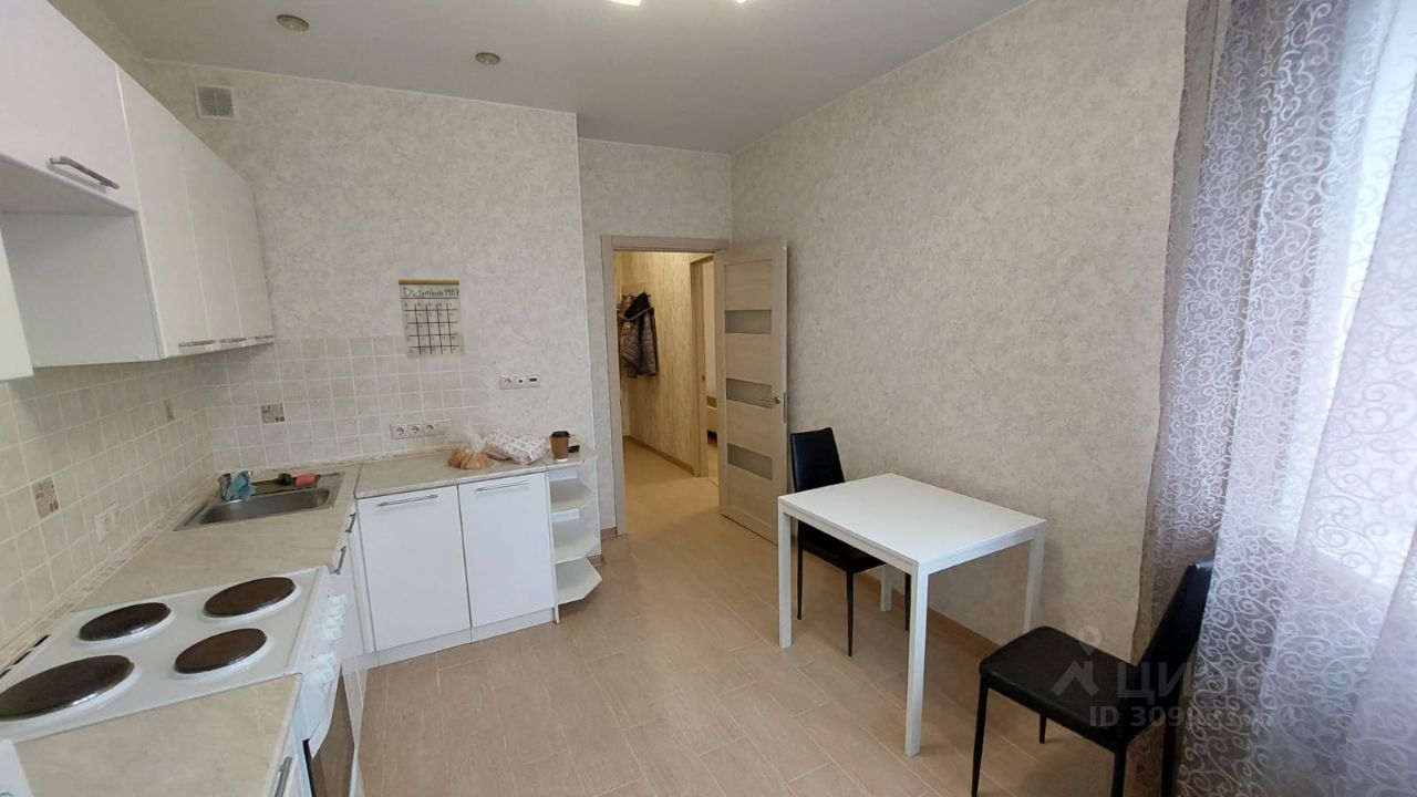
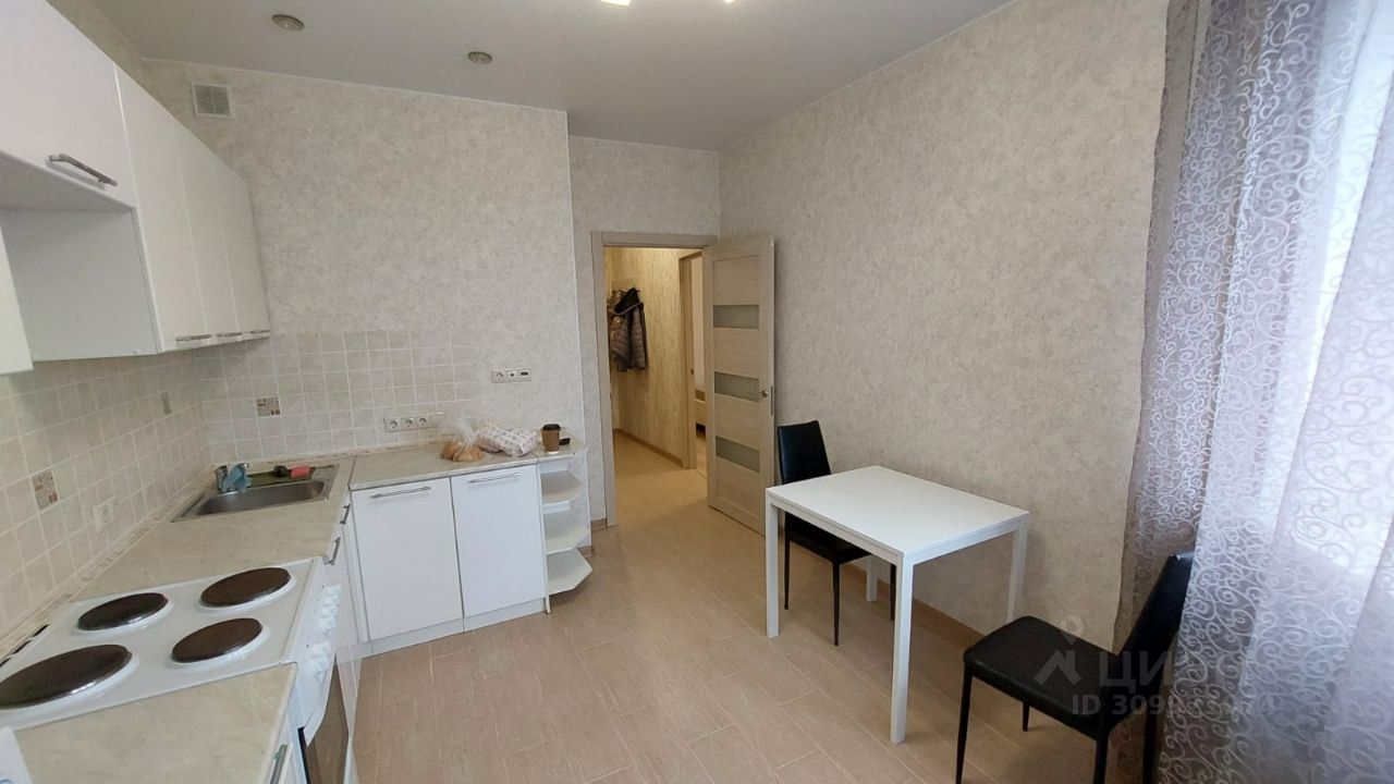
- calendar (432, 309)
